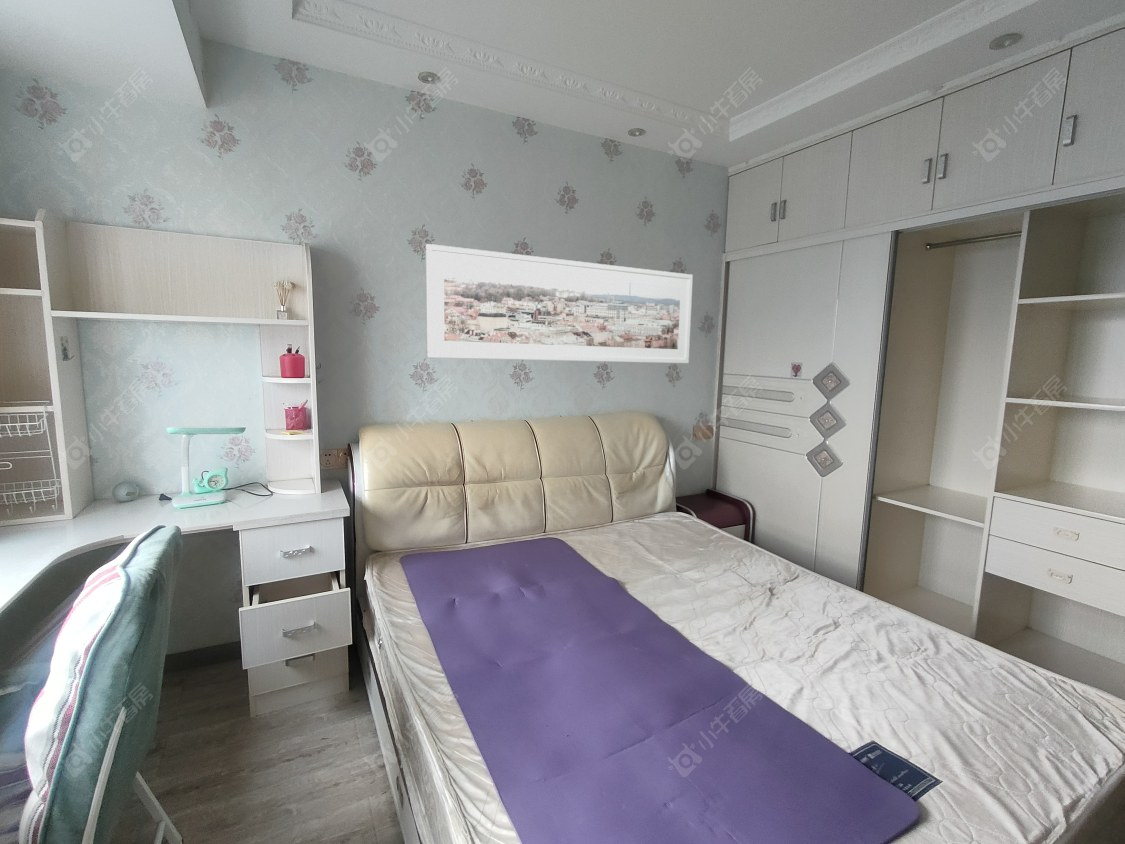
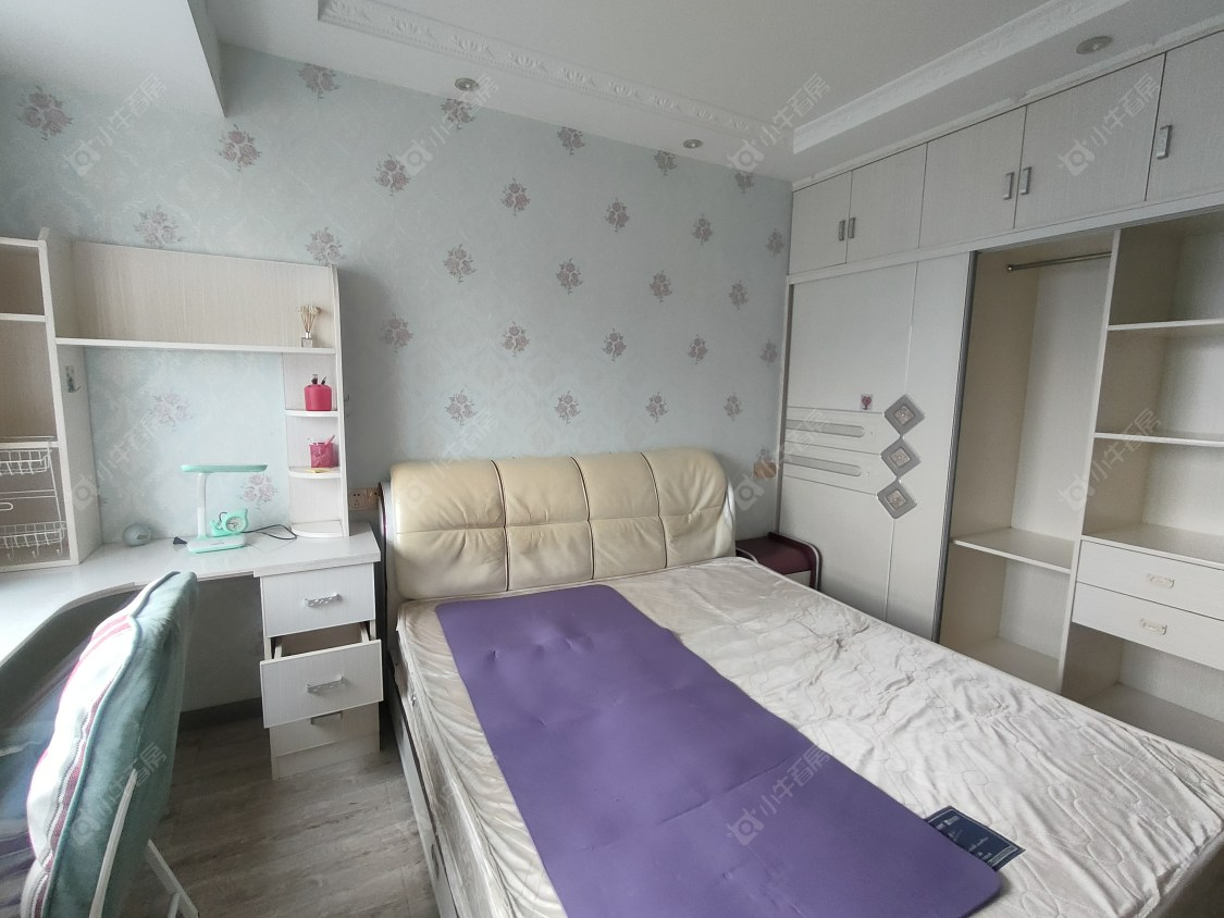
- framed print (574, 311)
